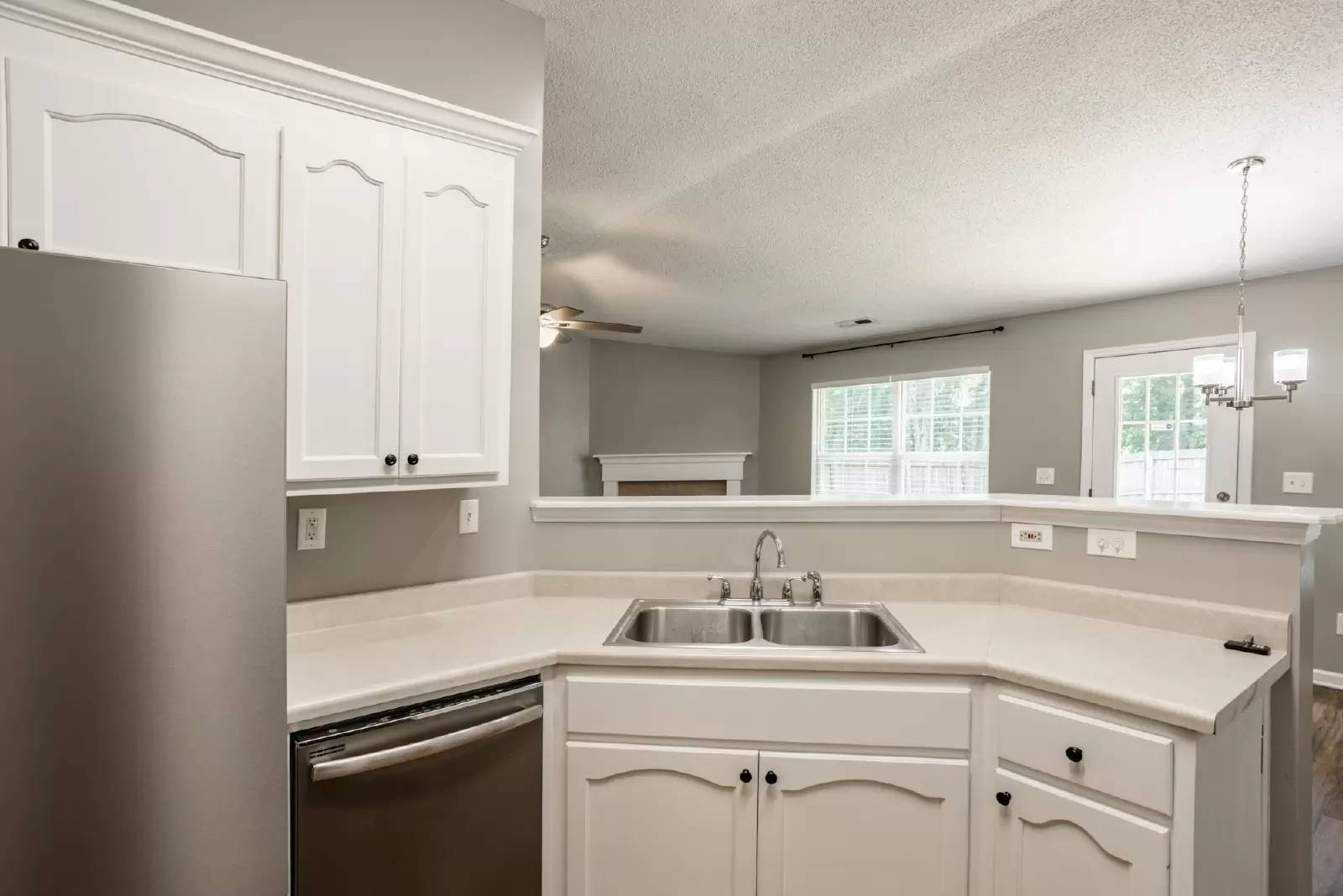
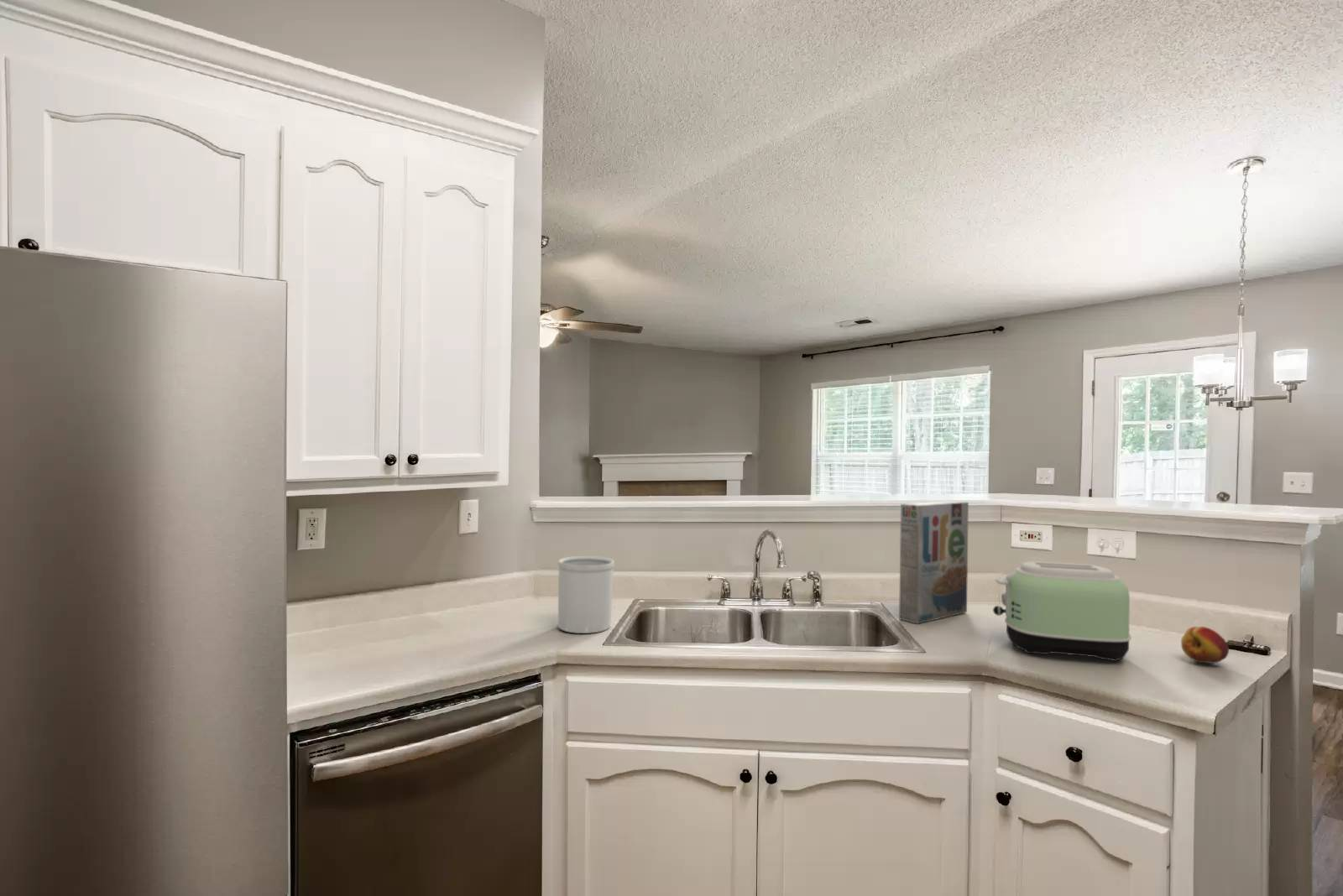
+ utensil holder (586, 593)
+ toaster (1060, 607)
+ fruit (1204, 644)
+ cereal box (934, 559)
